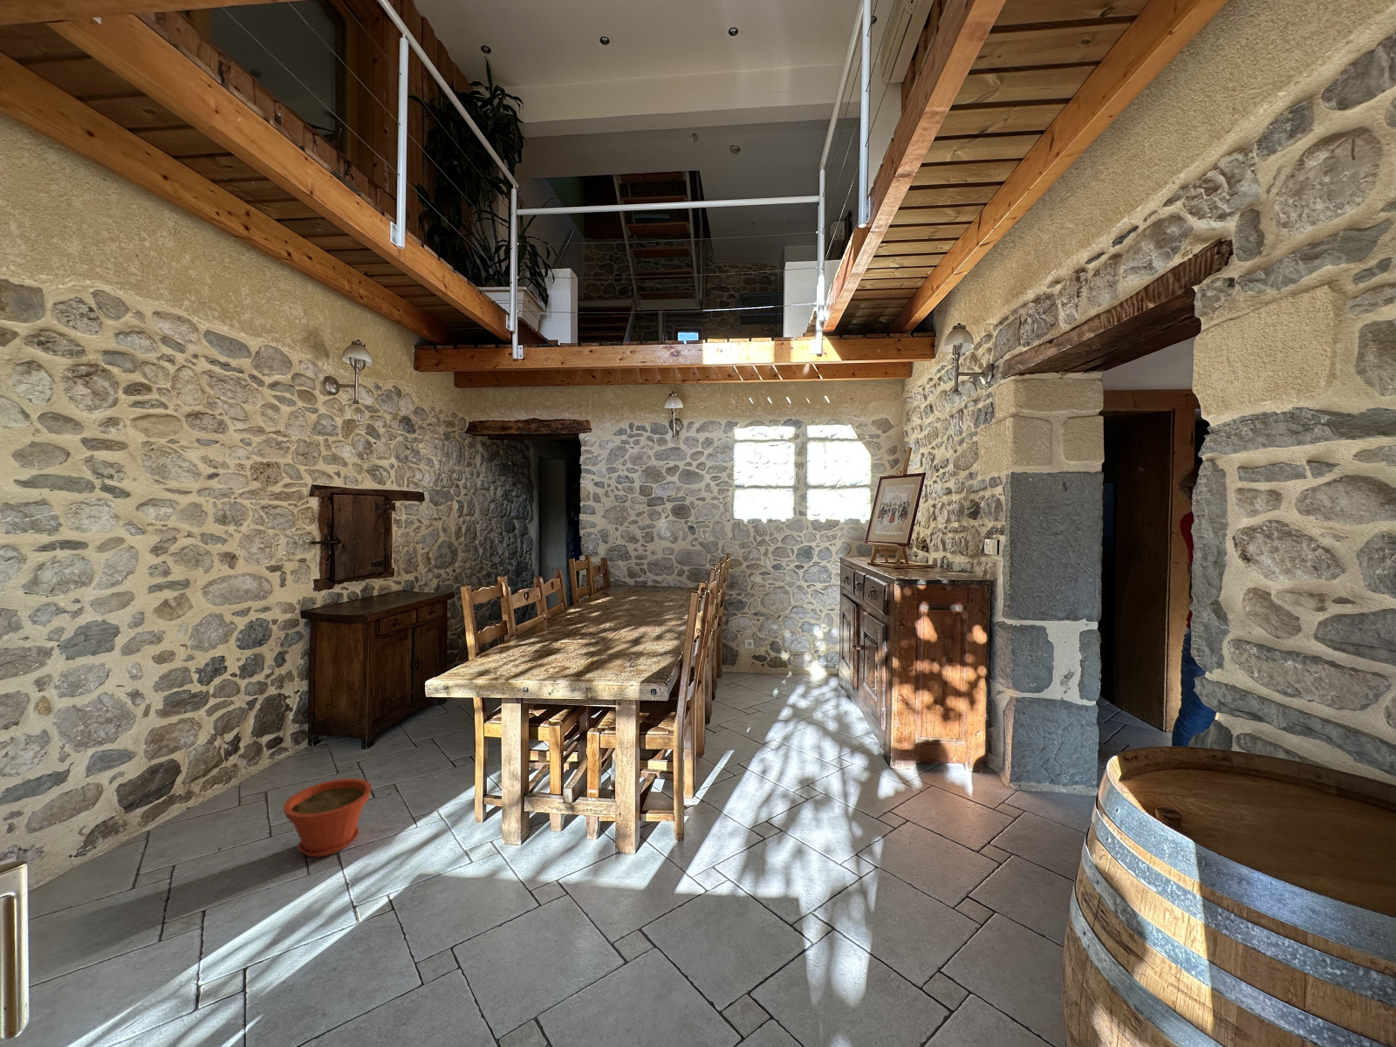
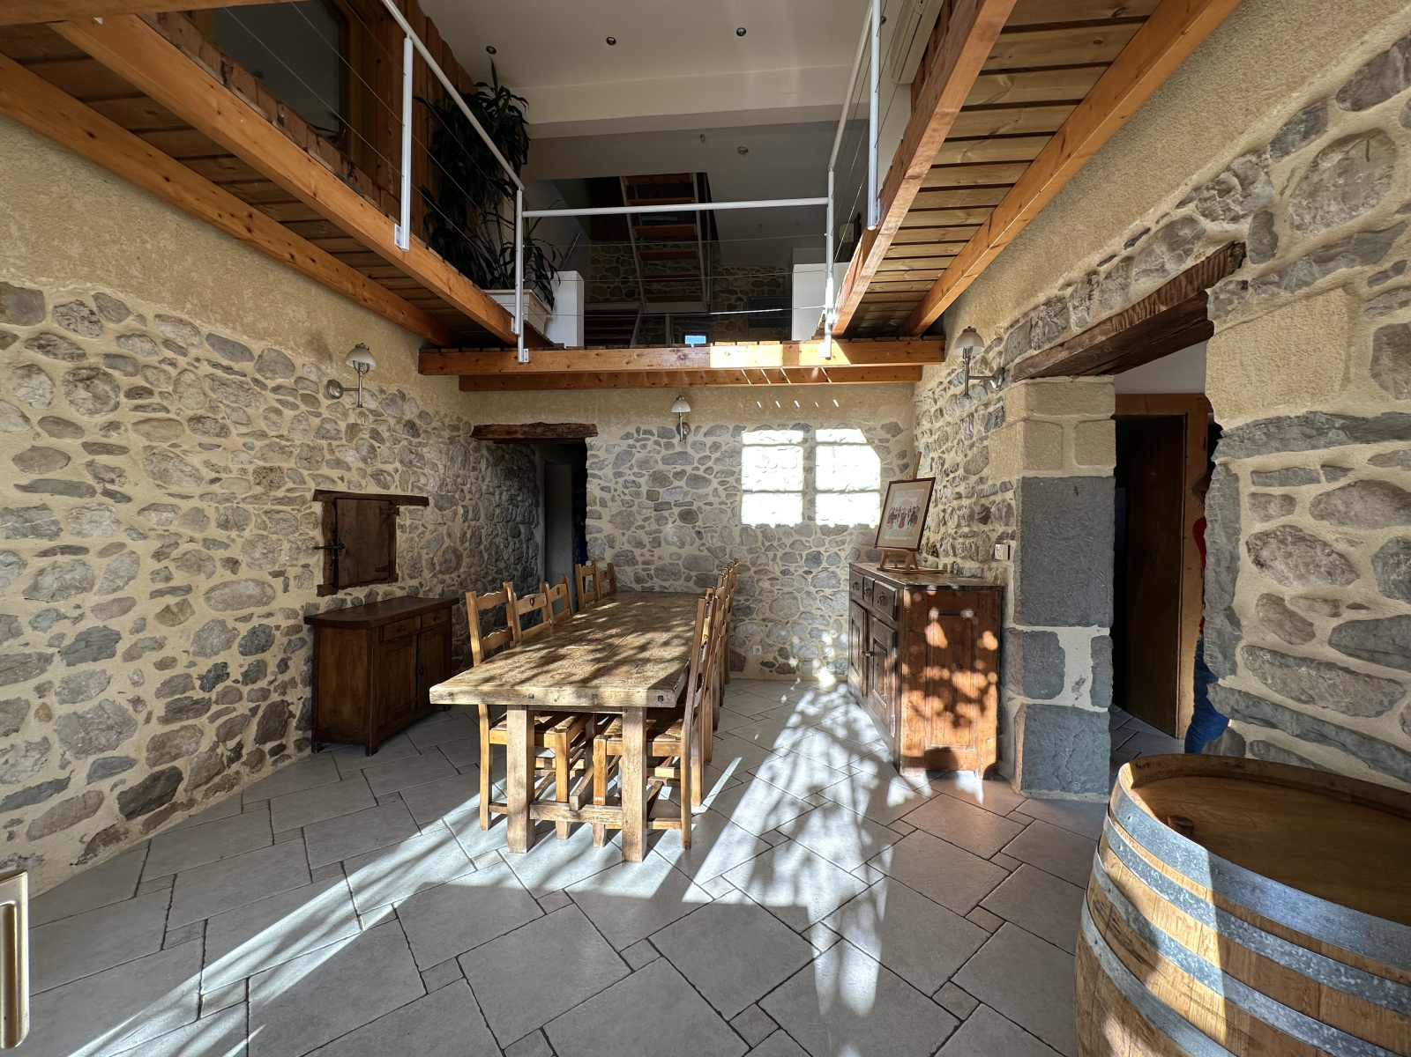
- plant pot (329, 820)
